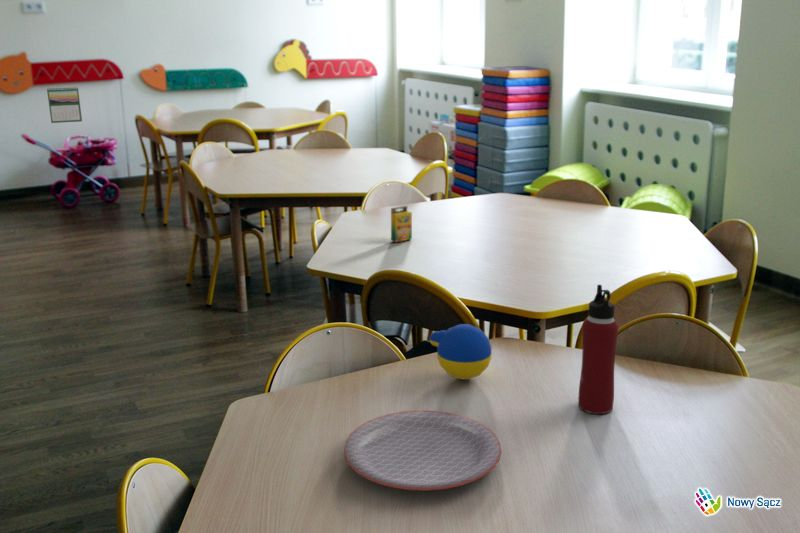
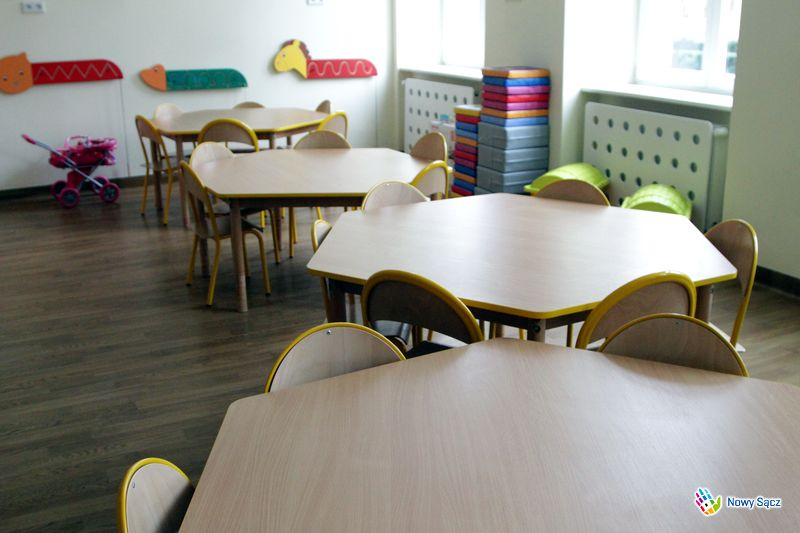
- water bottle (599, 348)
- plate (422, 451)
- toy ball (463, 351)
- calendar (64, 104)
- crayon box (401, 224)
